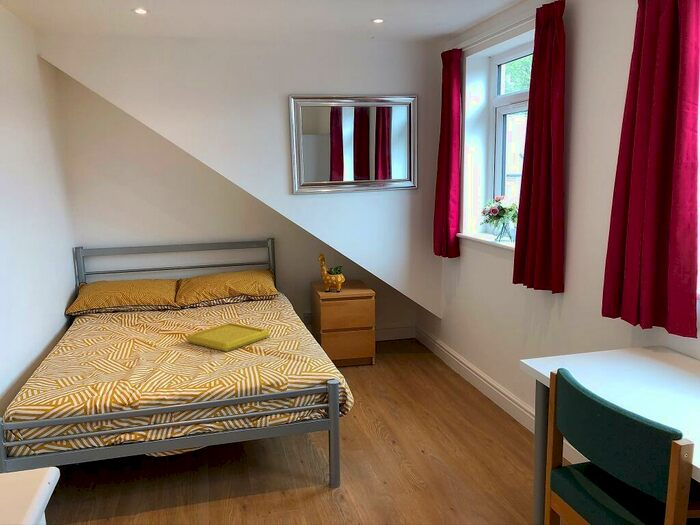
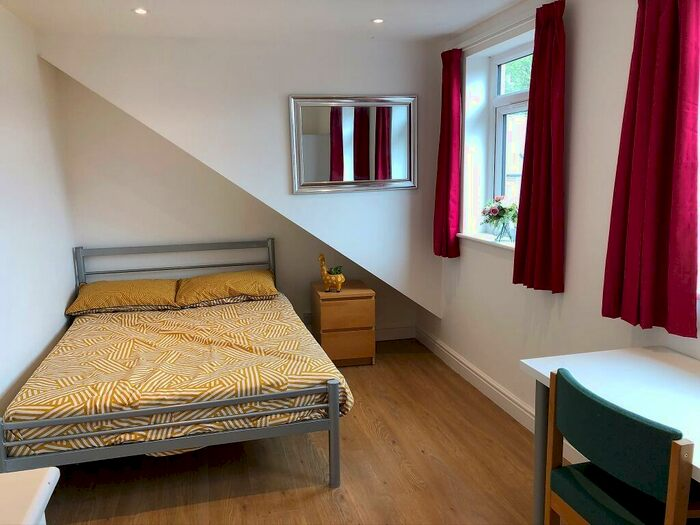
- serving tray (228, 336)
